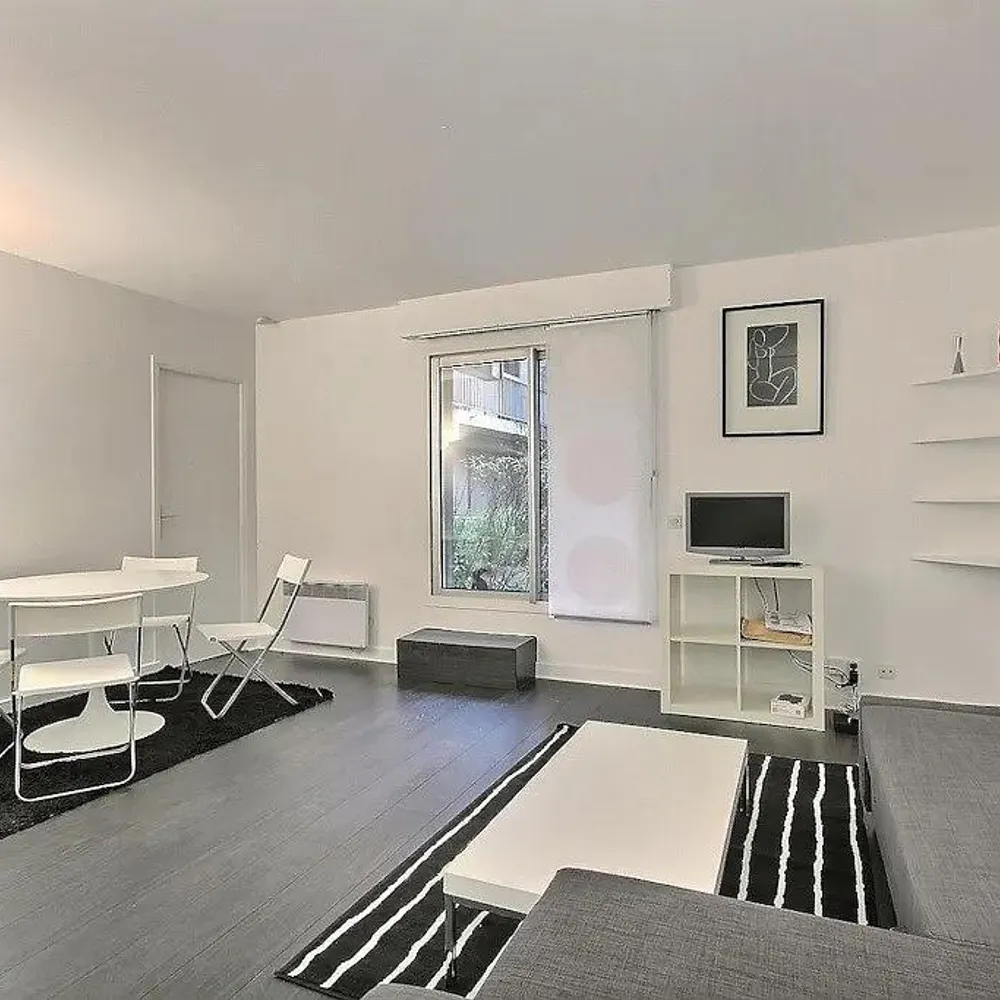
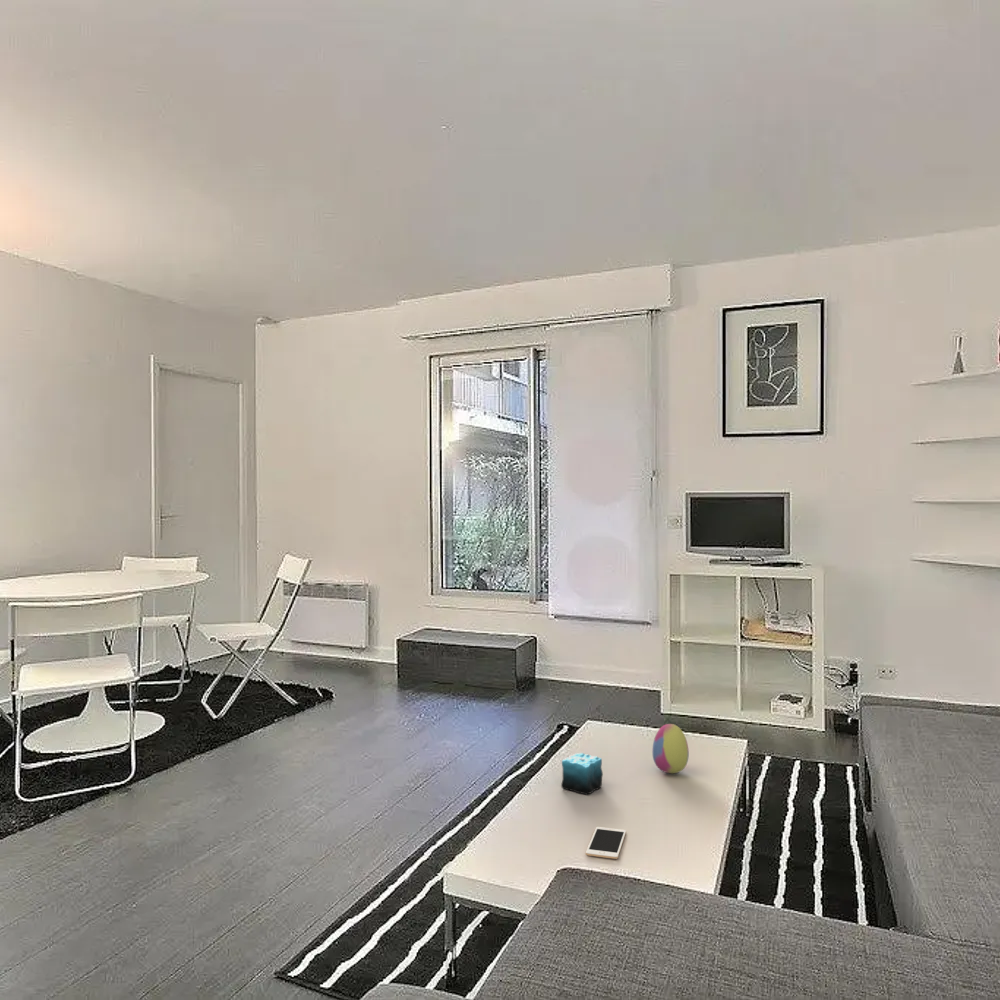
+ candle (582, 767)
+ decorative egg (670, 748)
+ cell phone (606, 842)
